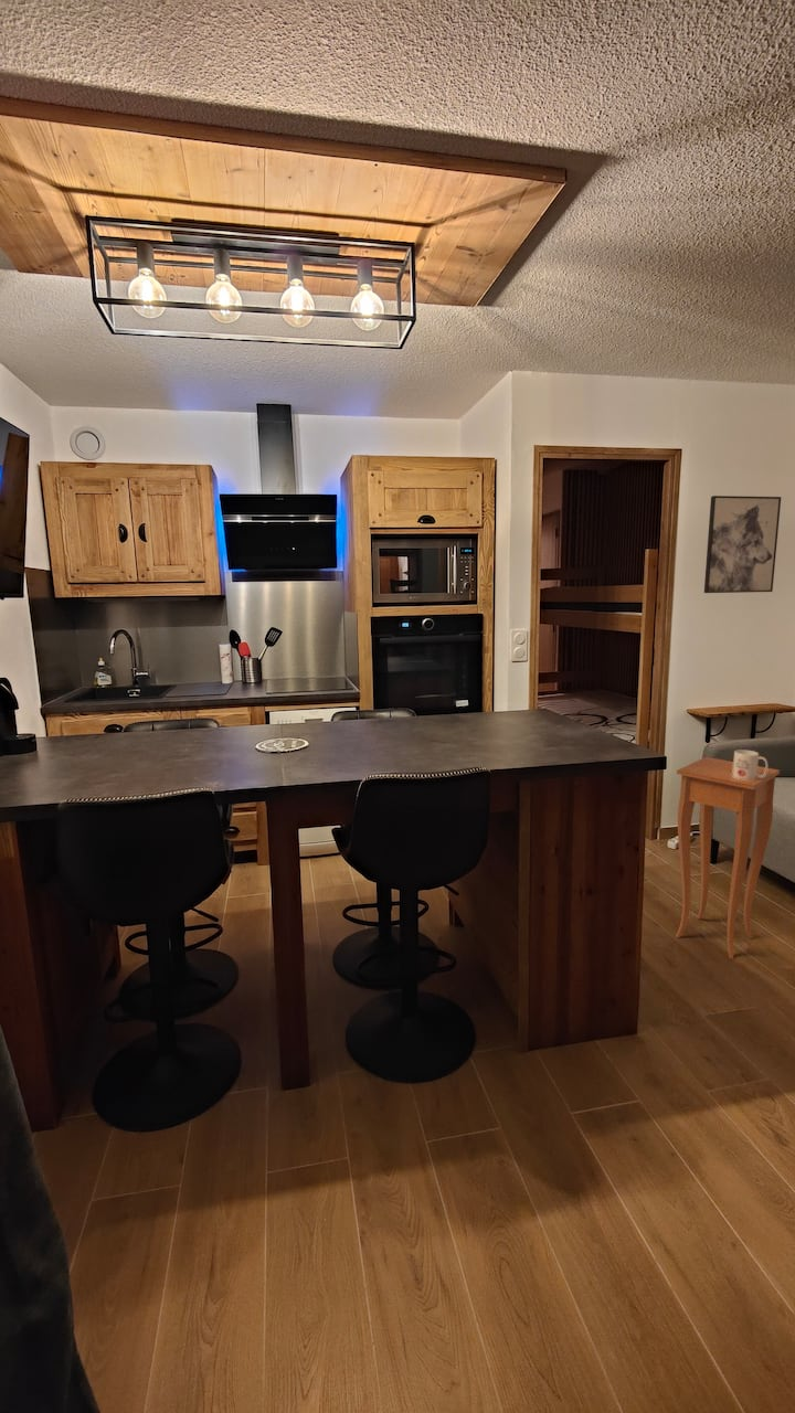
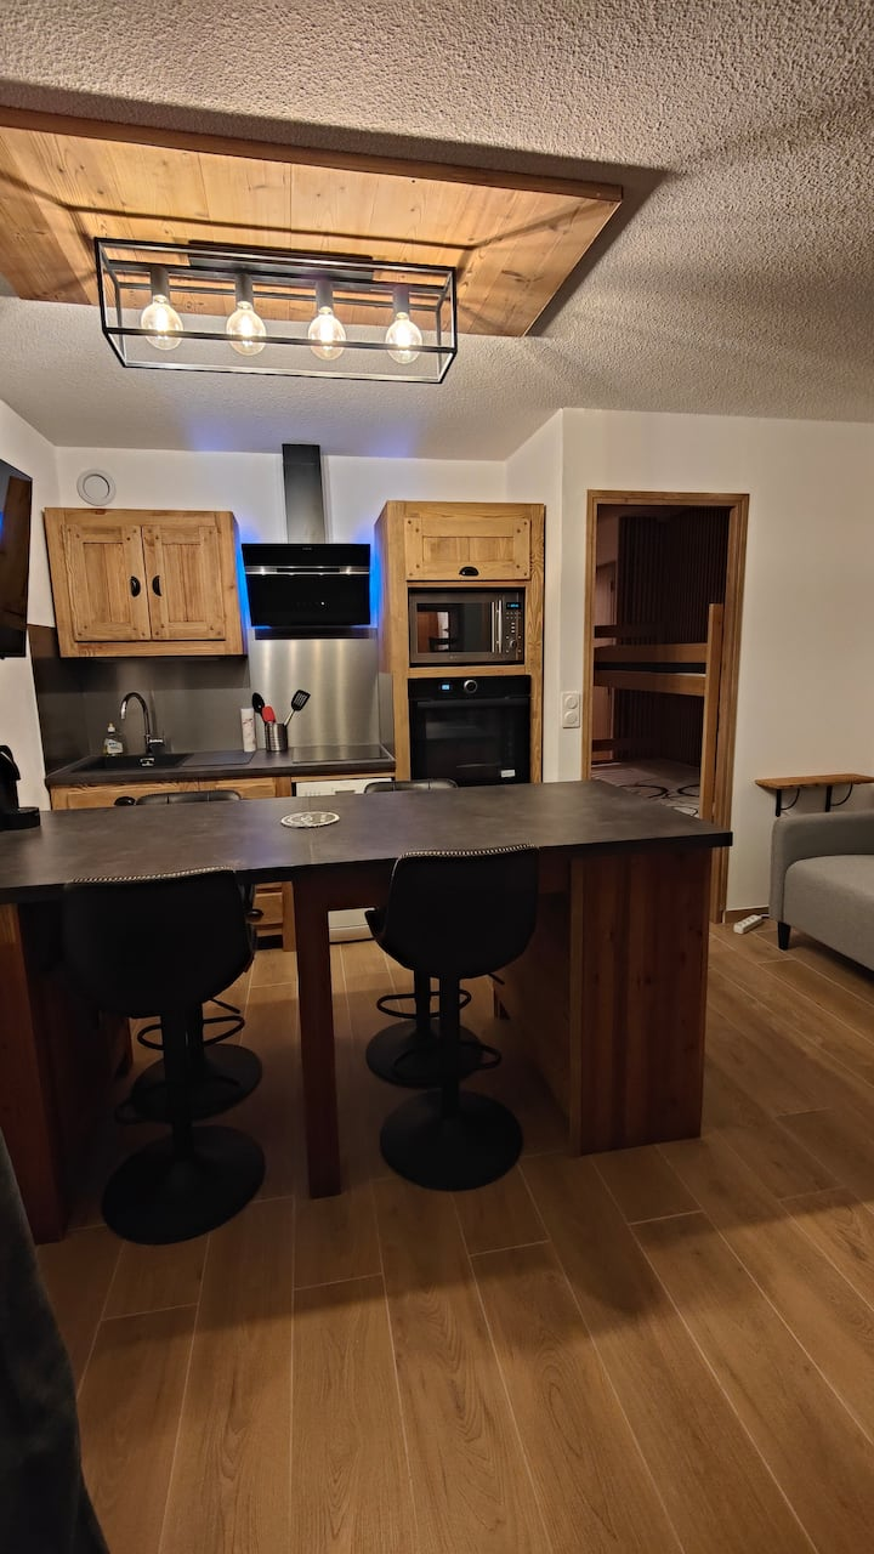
- side table (710, 851)
- mug (750, 765)
- wall art (742, 544)
